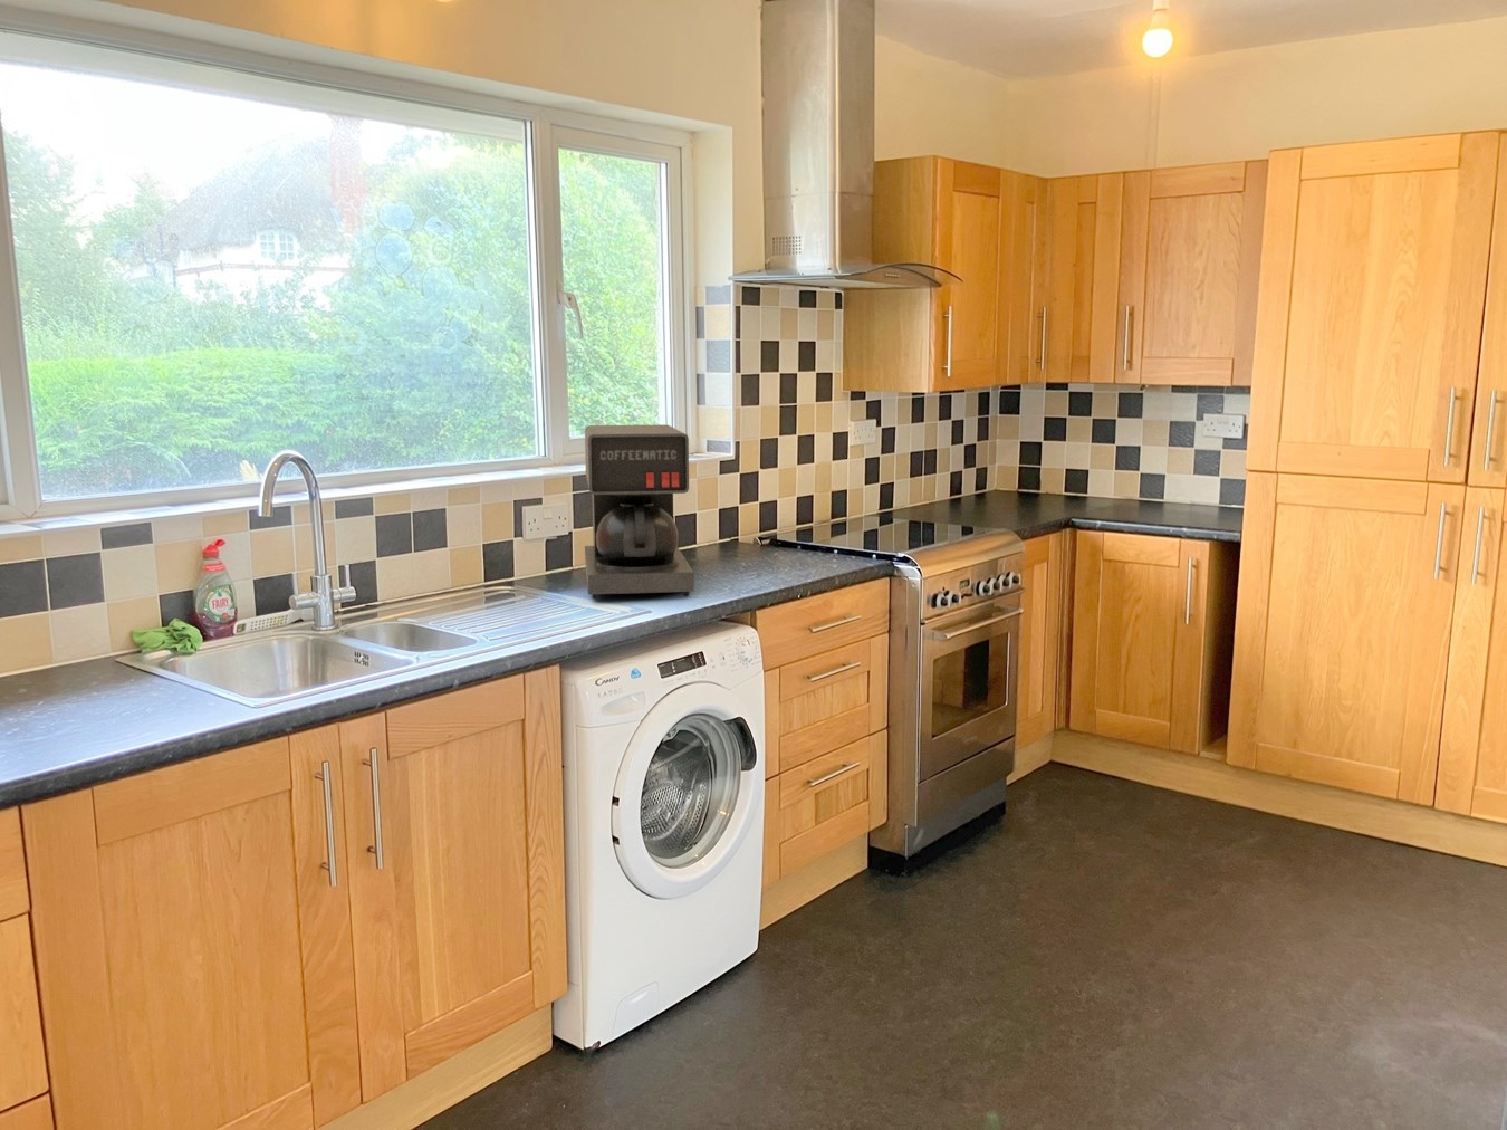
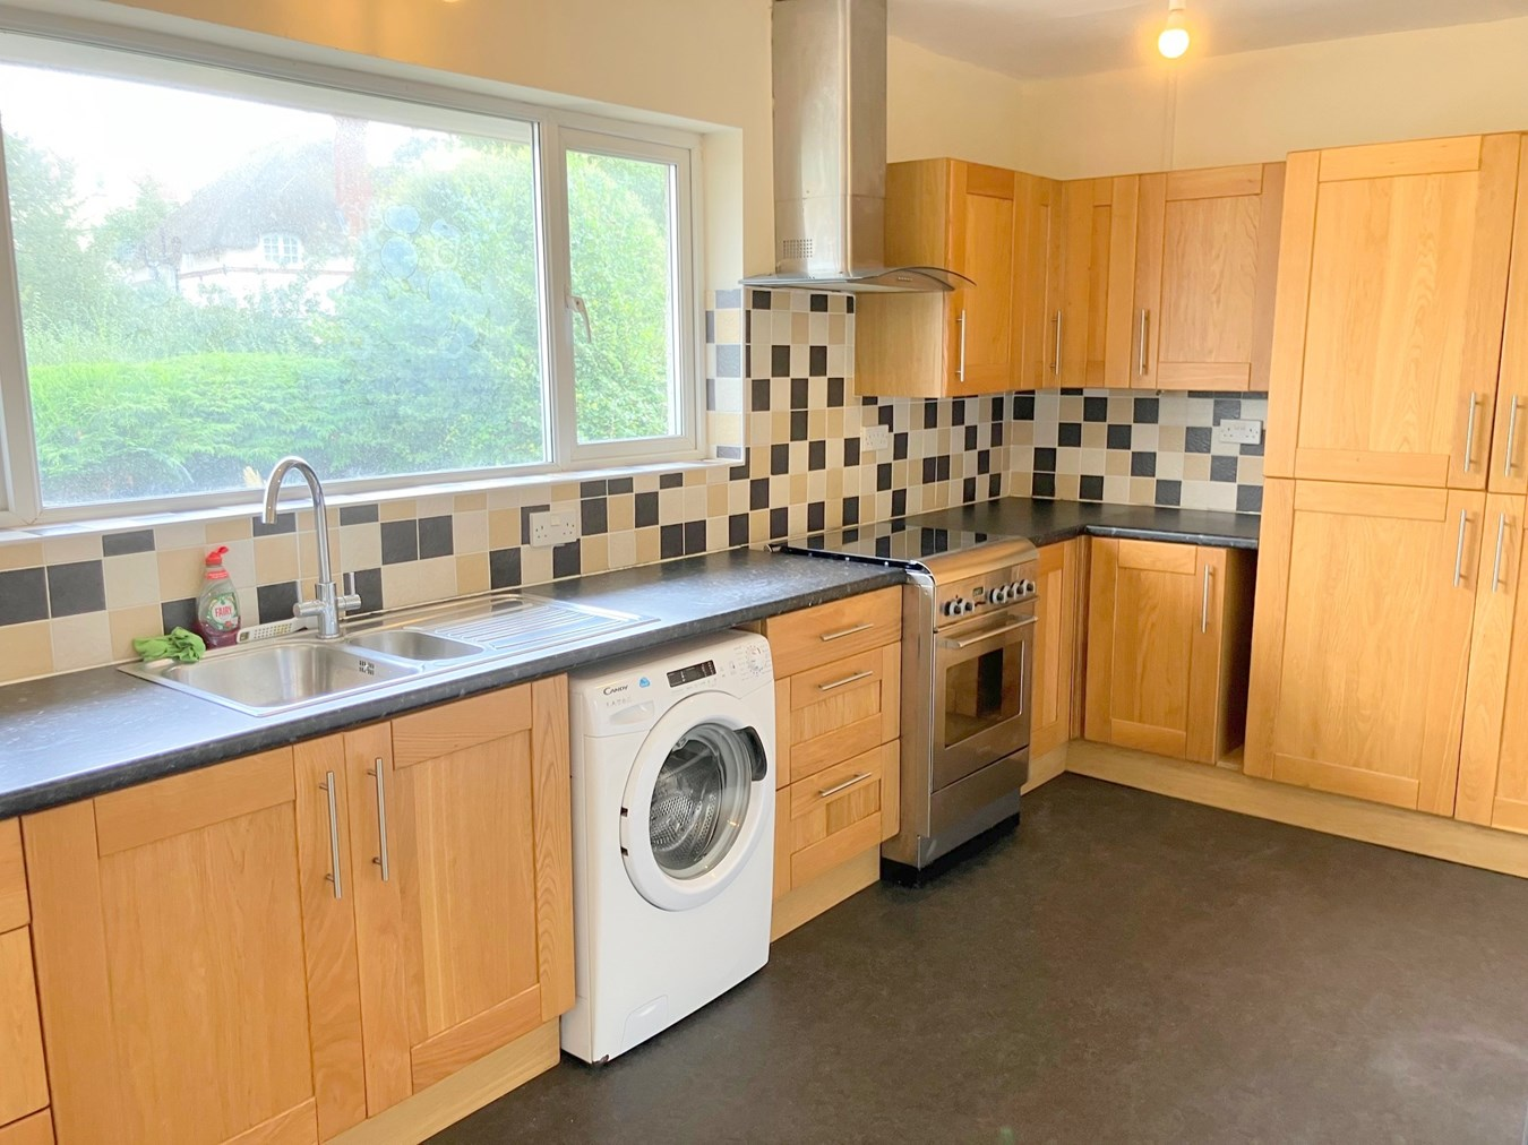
- coffee maker (634, 506)
